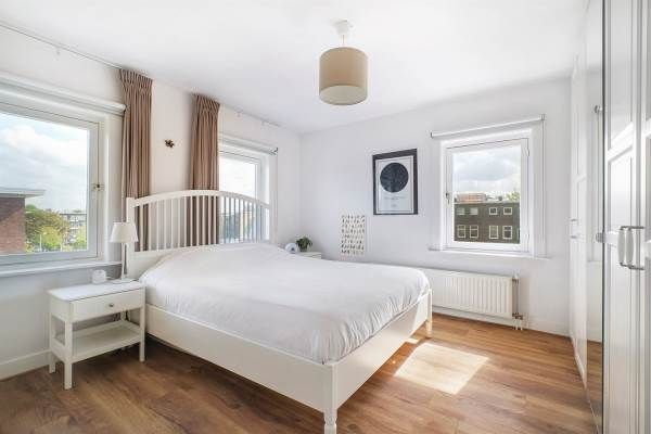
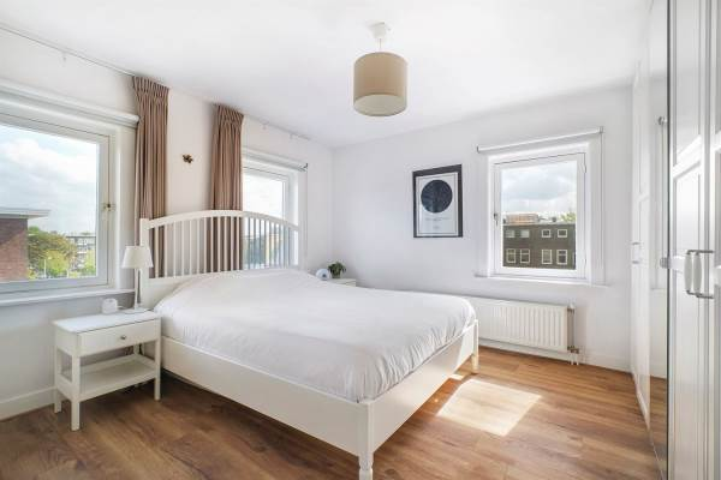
- wall art (353, 234)
